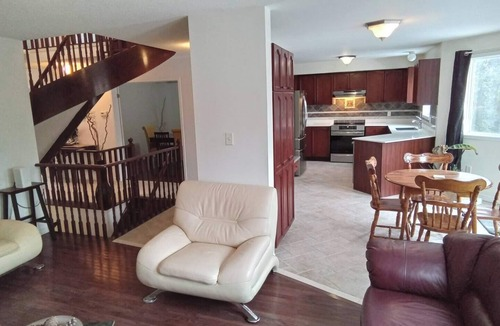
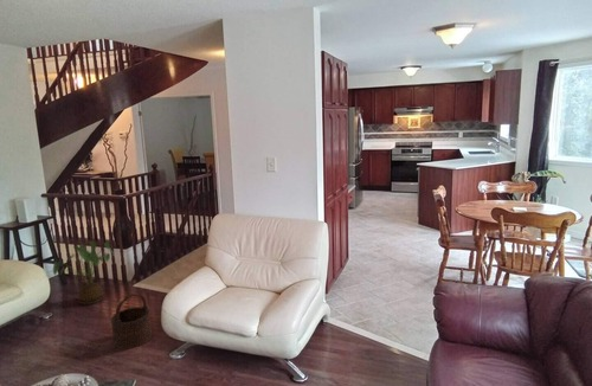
+ wooden bucket (130, 317)
+ house plant (85, 274)
